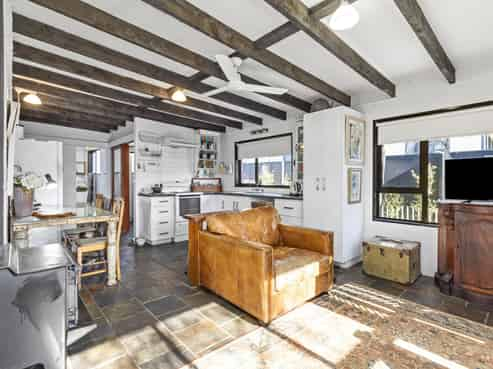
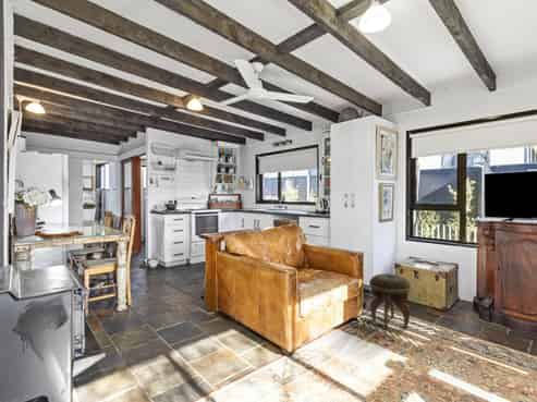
+ footstool (389, 300)
